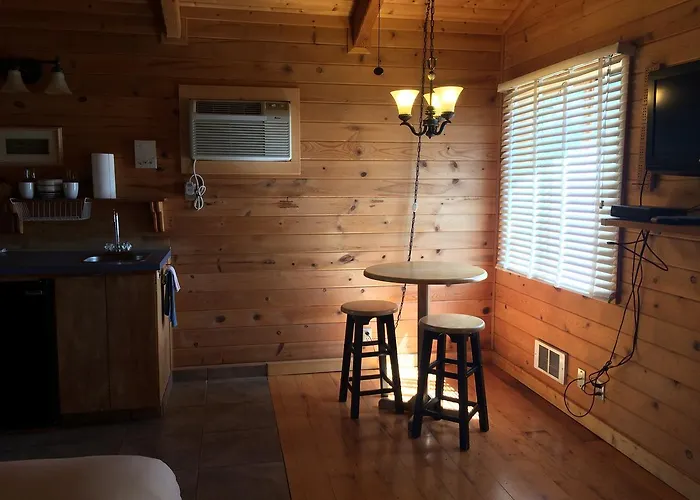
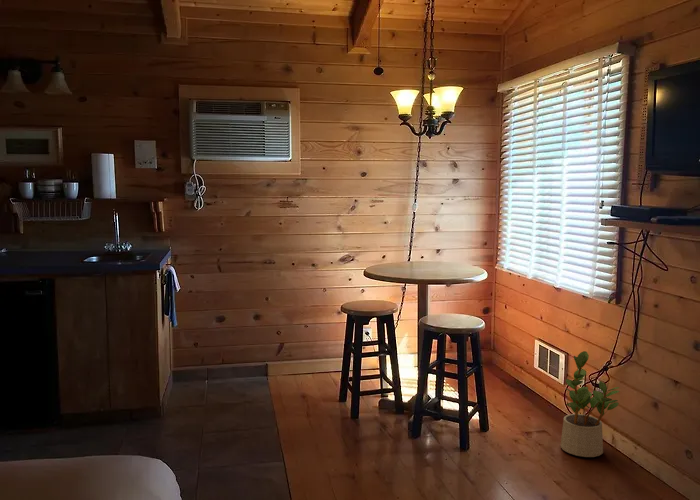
+ potted plant (590, 401)
